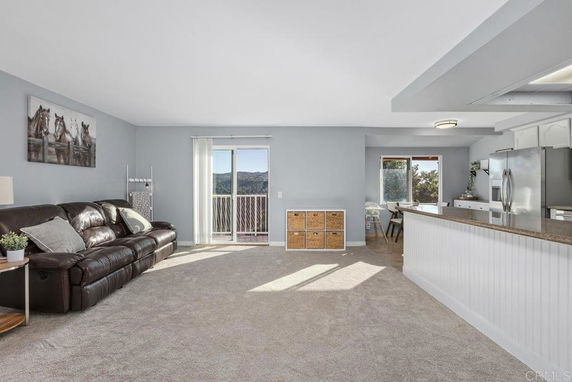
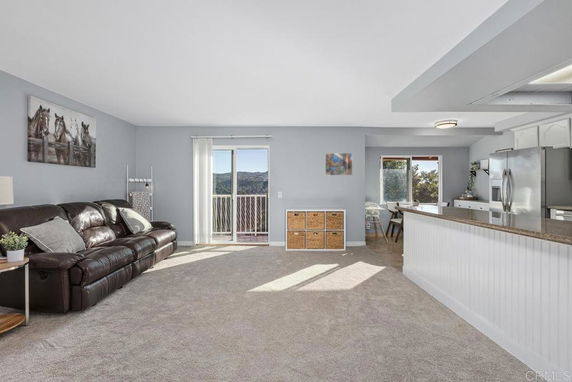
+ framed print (338, 164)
